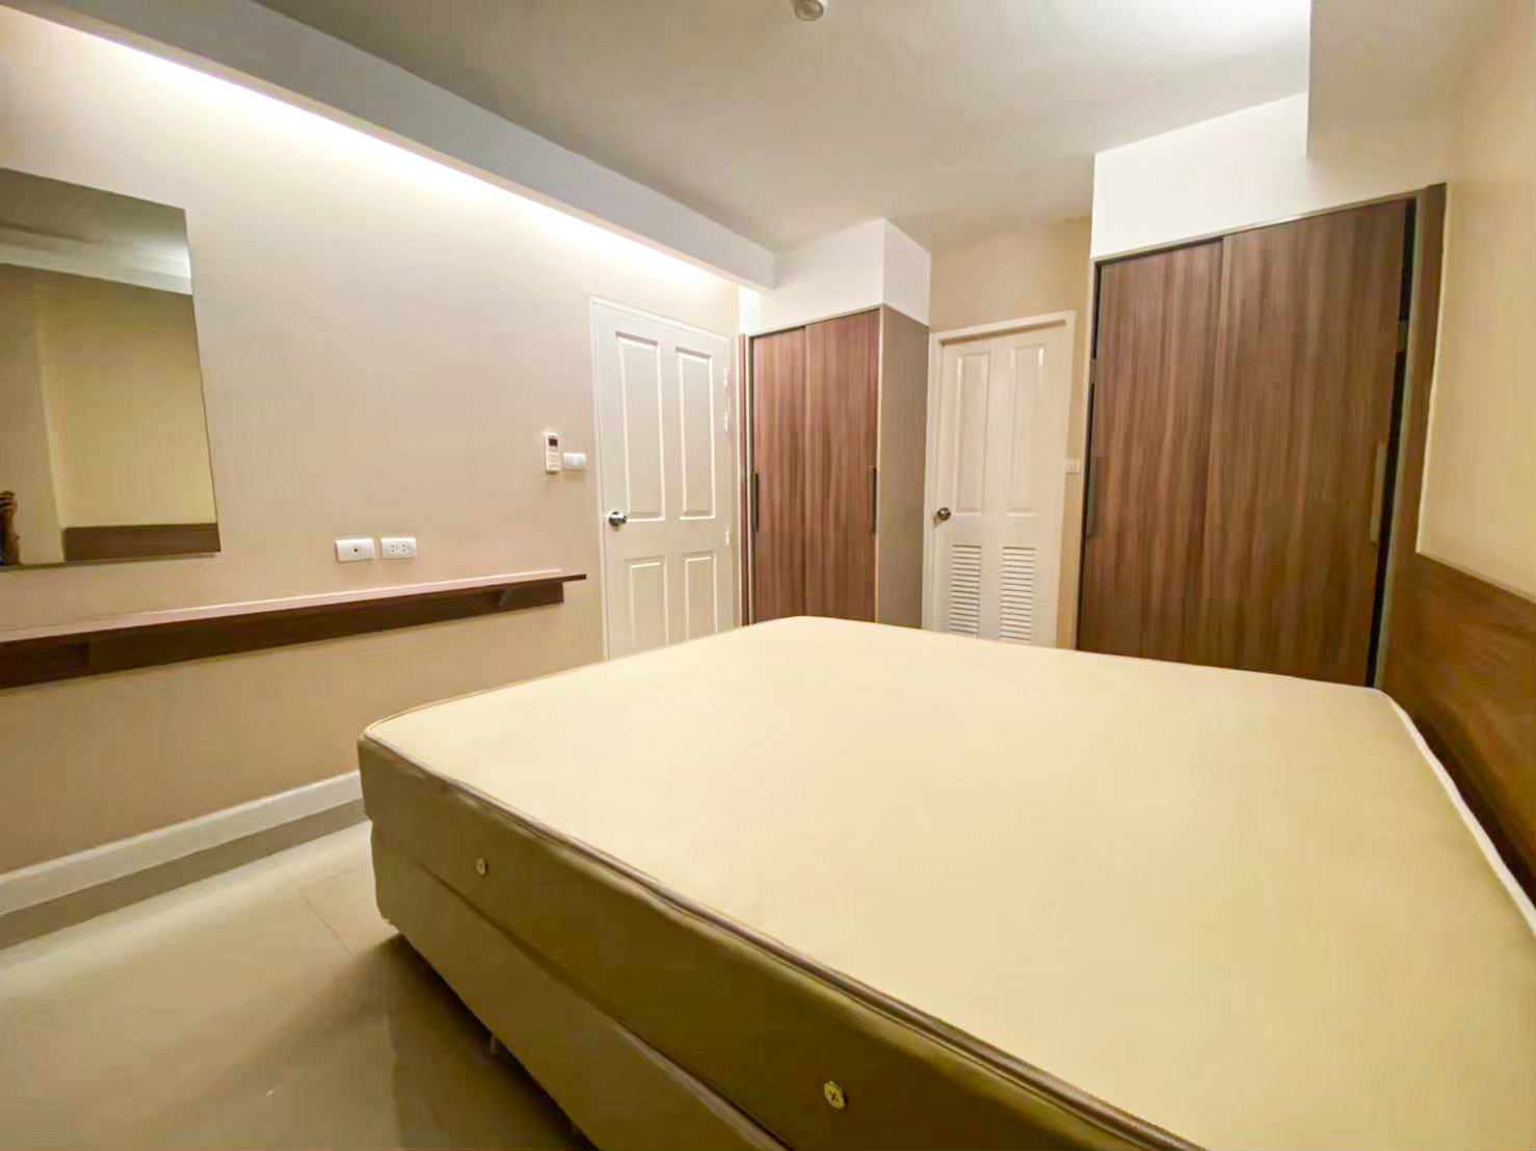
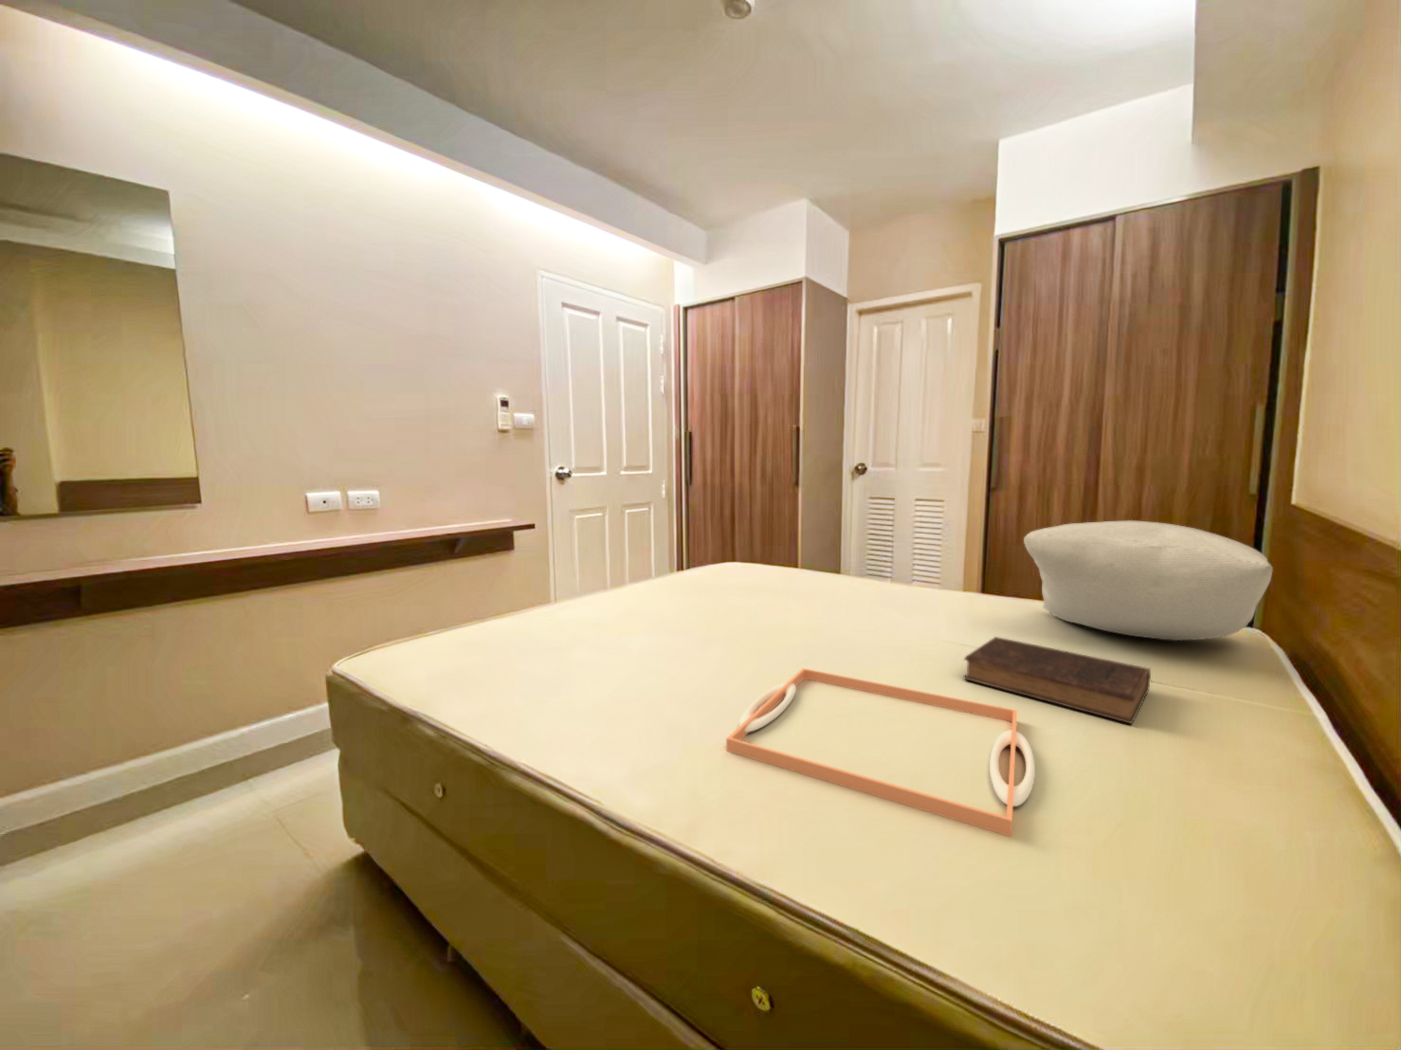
+ serving tray (888, 696)
+ pillow (1135, 580)
+ book (1055, 673)
